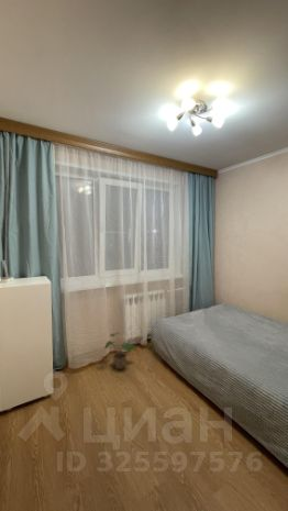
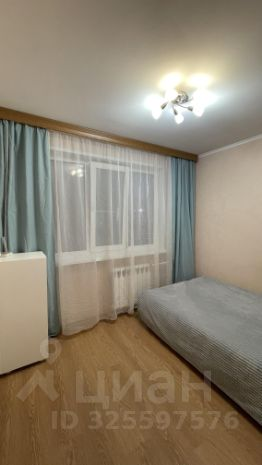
- potted plant (119, 351)
